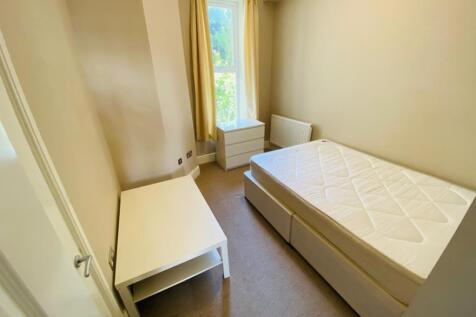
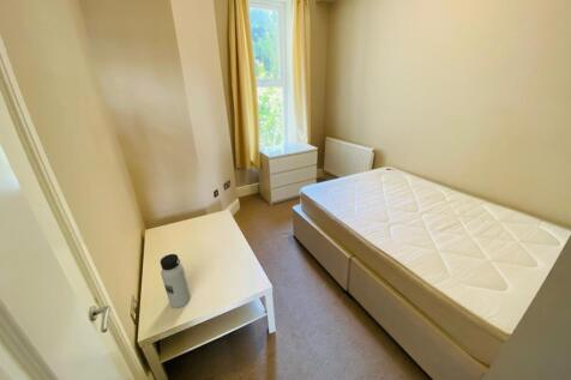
+ water bottle (174, 279)
